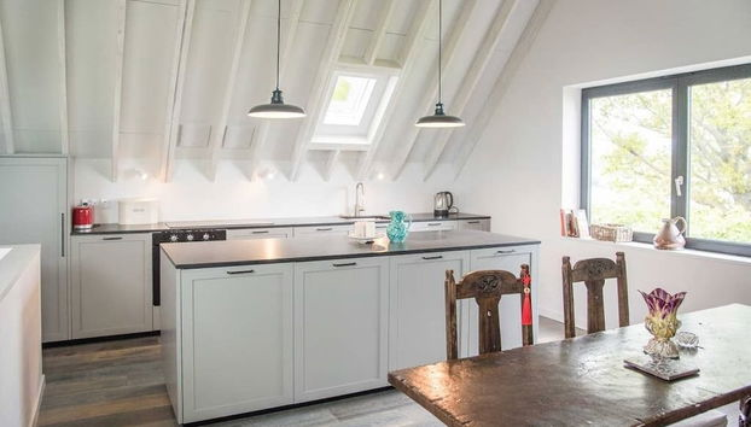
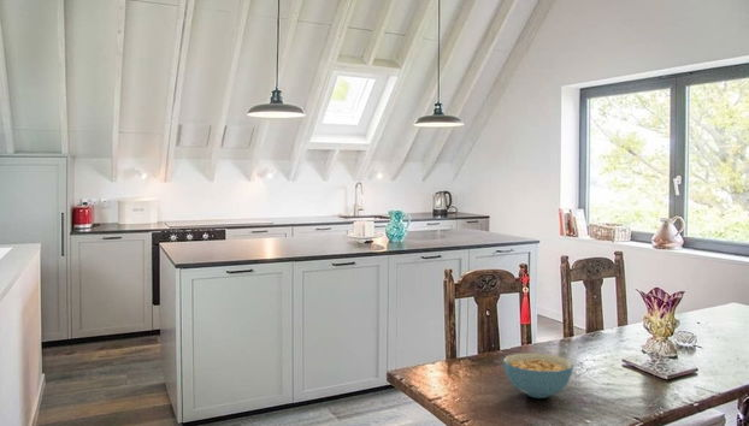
+ cereal bowl (537, 378)
